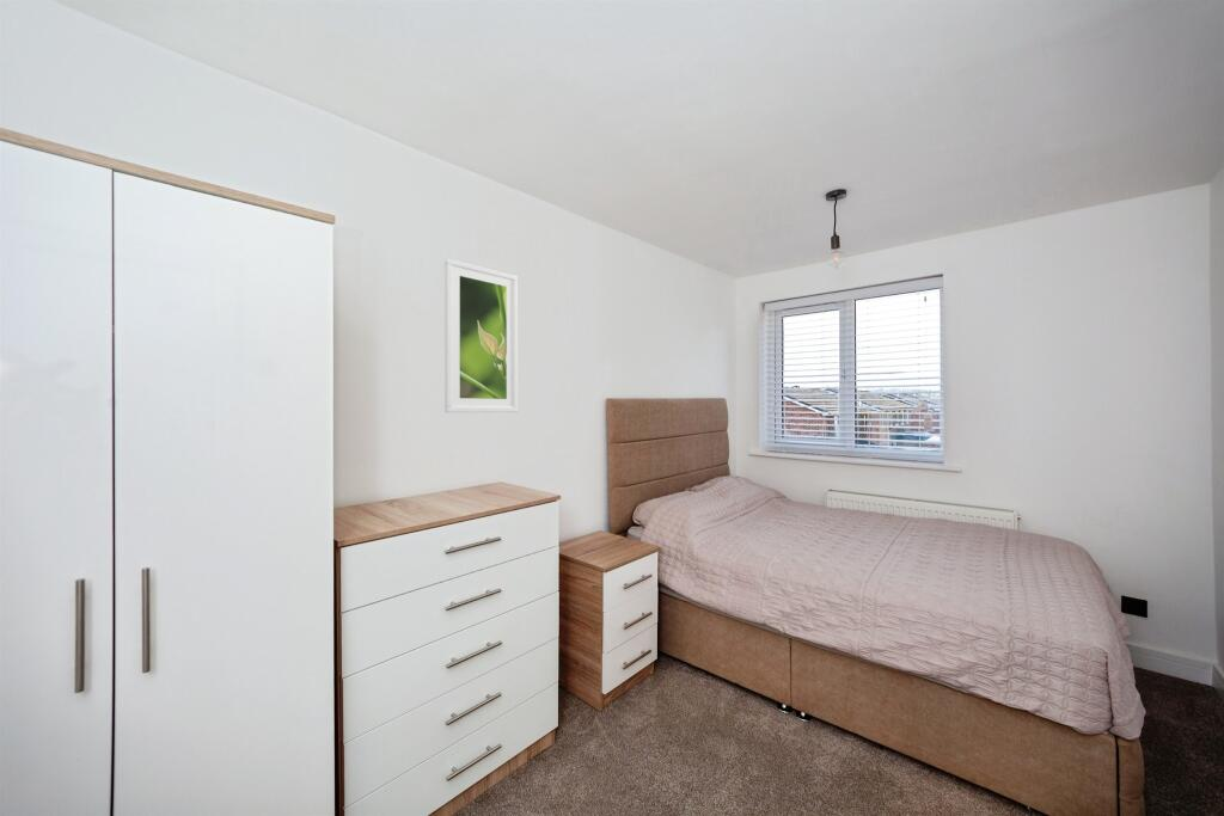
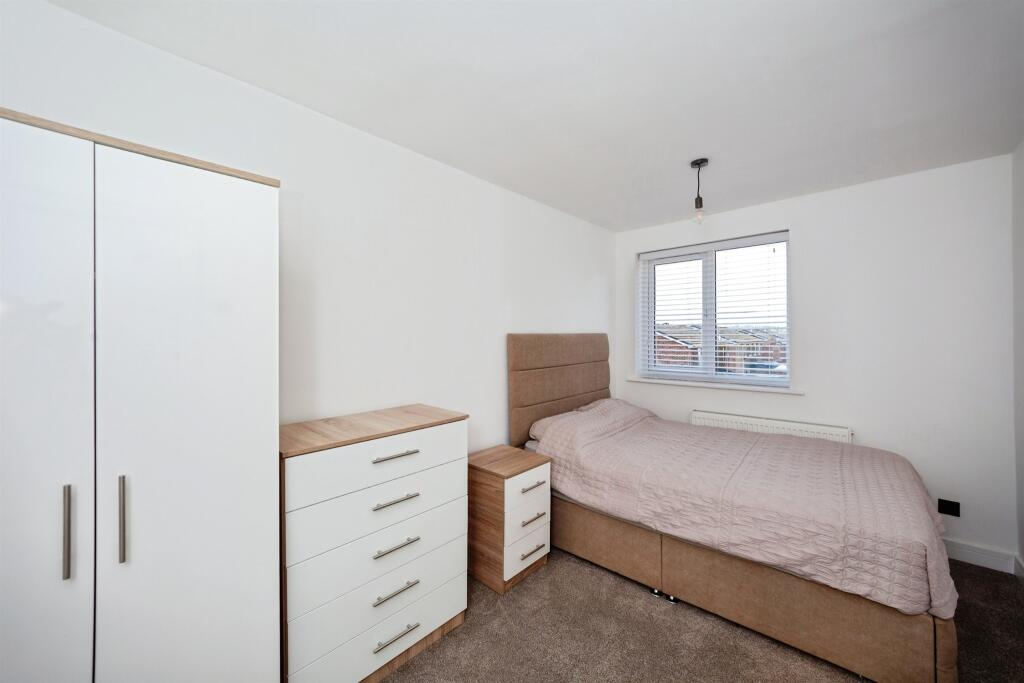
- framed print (483, 339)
